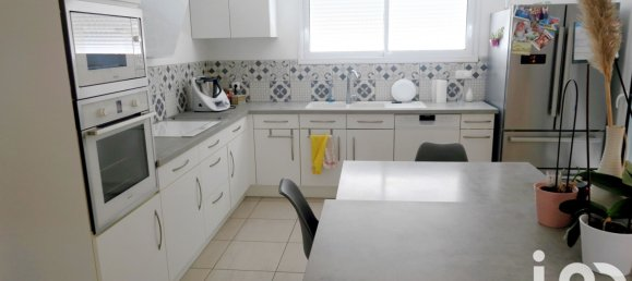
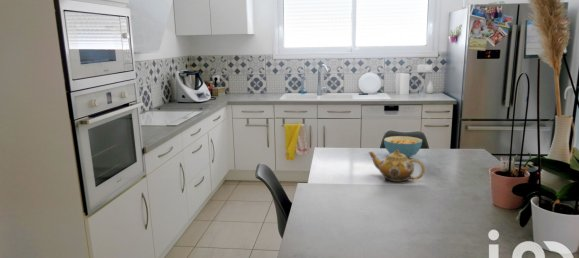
+ teapot (395, 163)
+ cereal bowl (402, 148)
